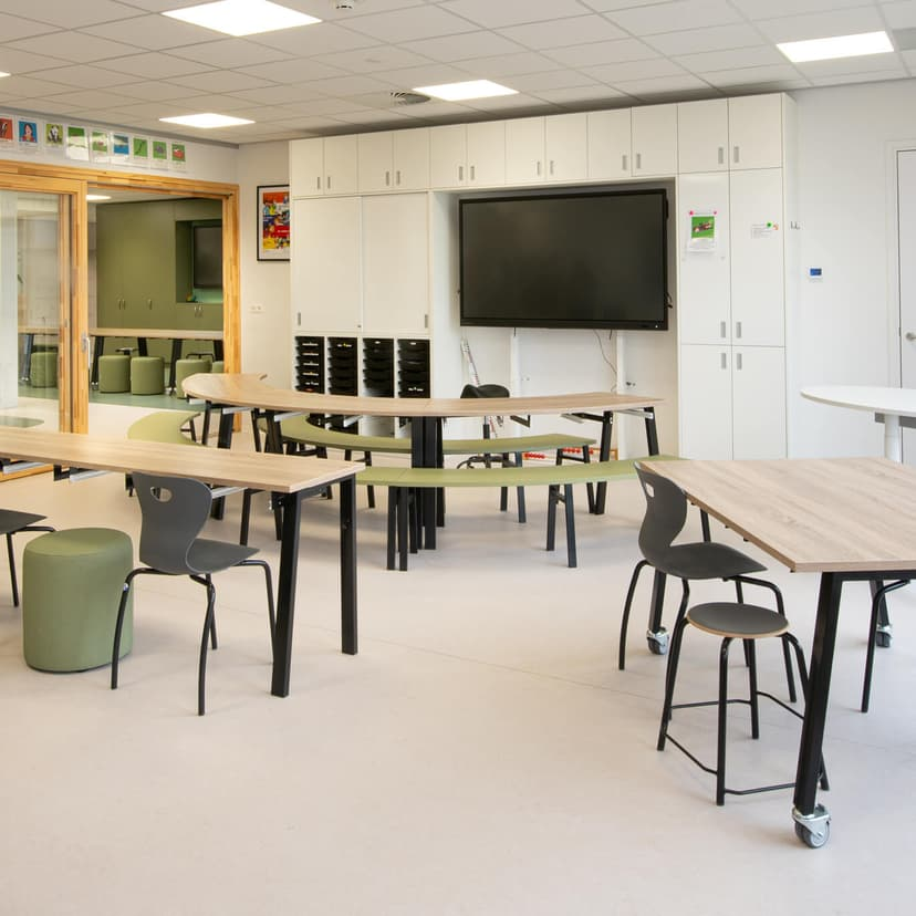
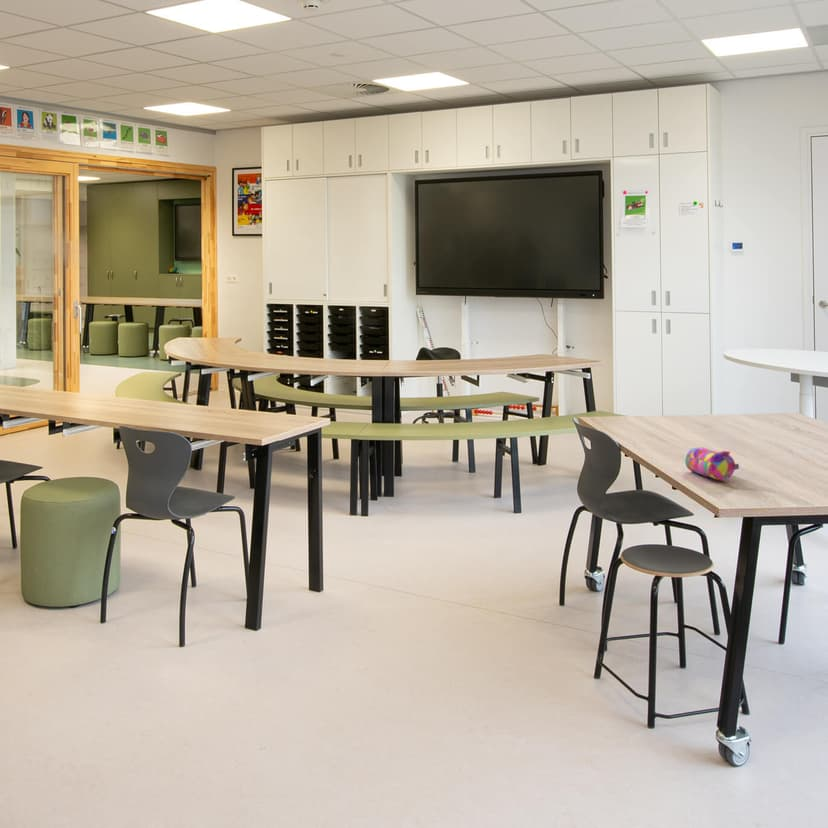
+ pencil case (710, 462)
